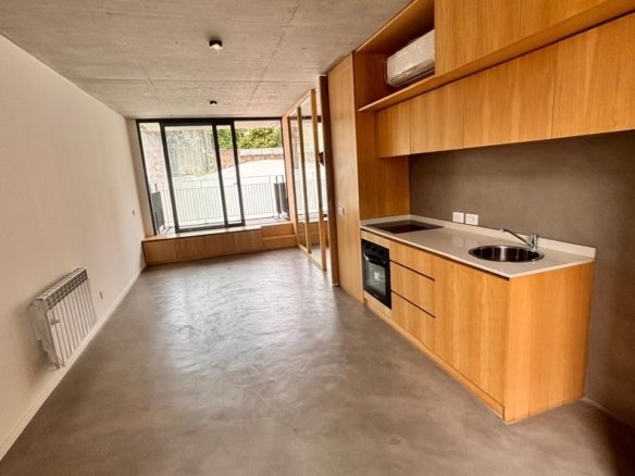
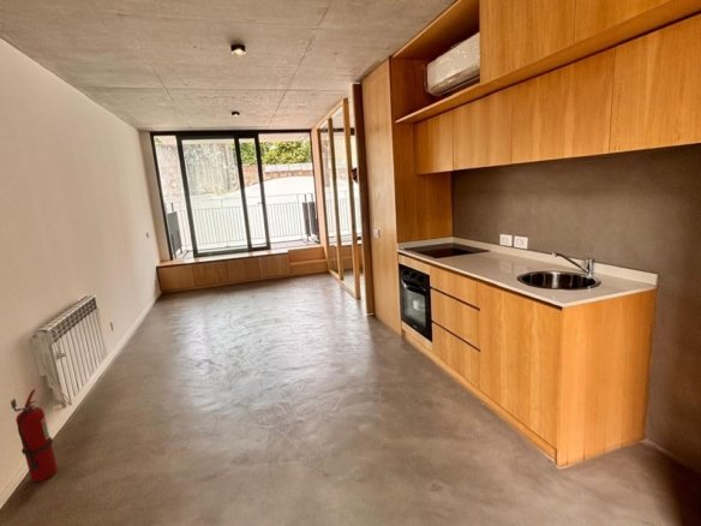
+ fire extinguisher (34, 437)
